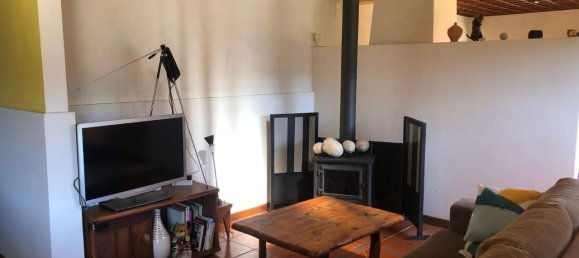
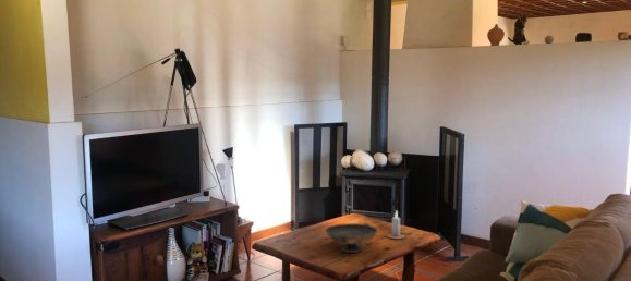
+ decorative bowl (351, 239)
+ candle (396, 222)
